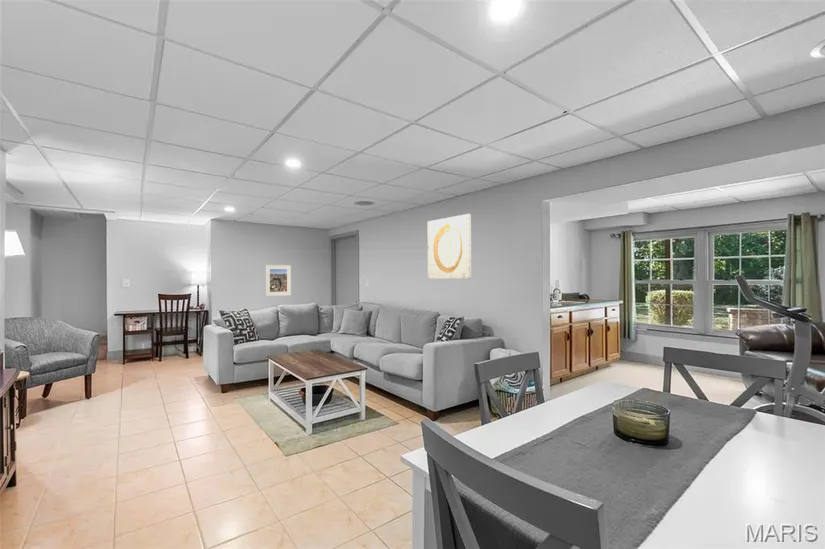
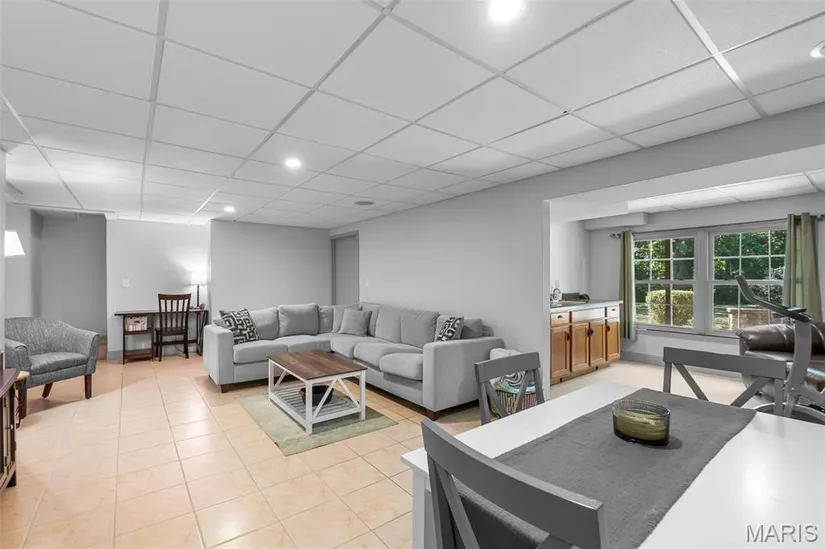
- wall art (448, 248)
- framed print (278, 280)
